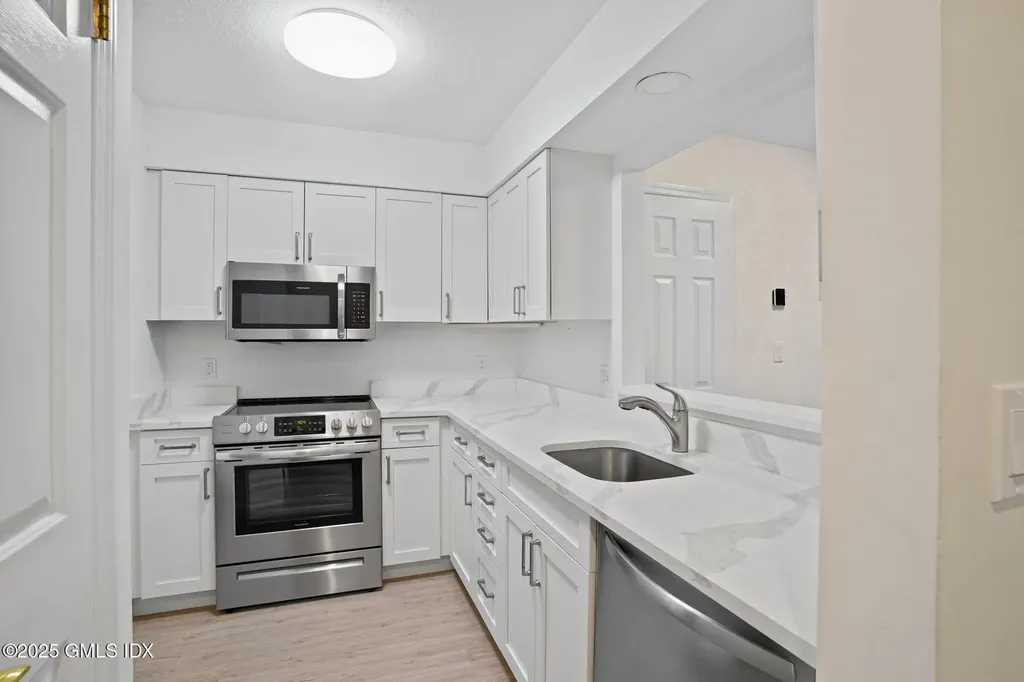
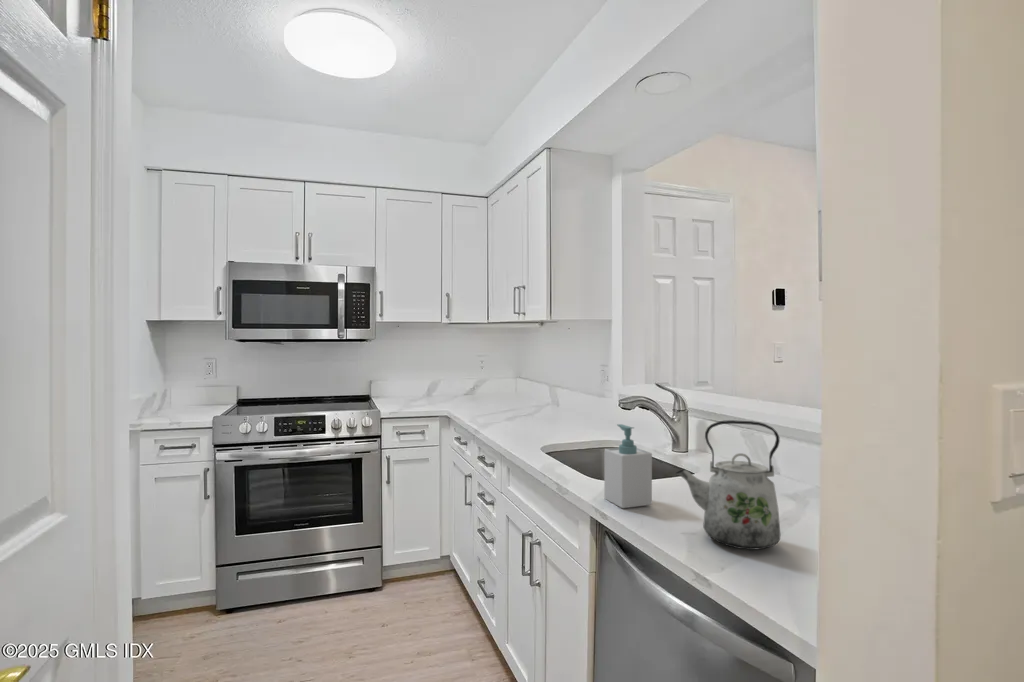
+ soap bottle (627, 463)
+ kettle (726, 480)
